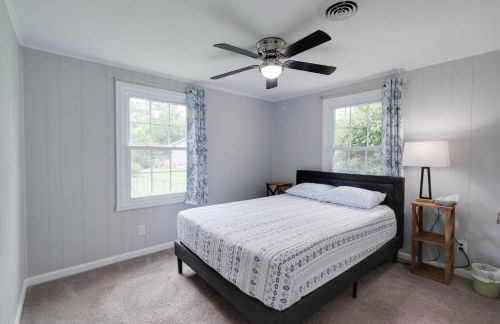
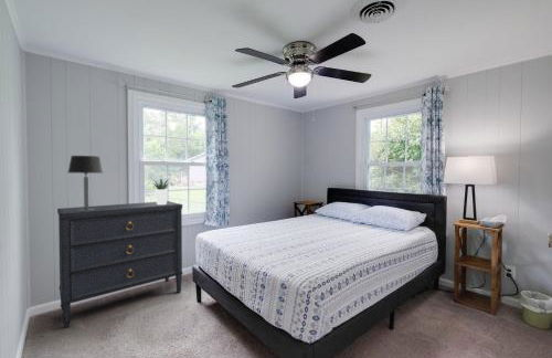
+ potted plant (162, 191)
+ dresser (125, 253)
+ table lamp (85, 182)
